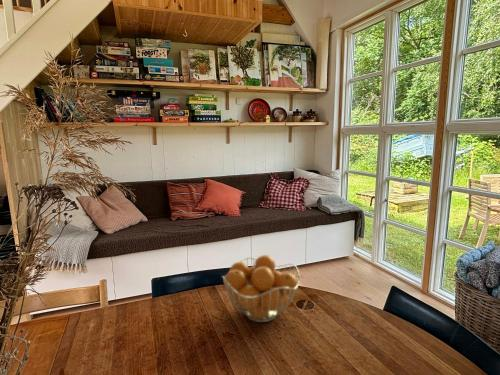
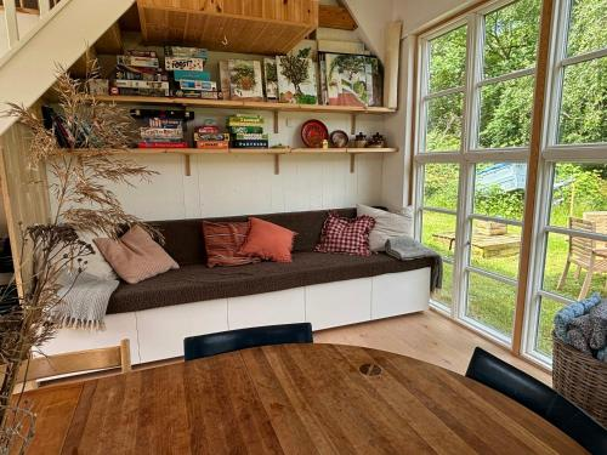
- fruit basket (261, 287)
